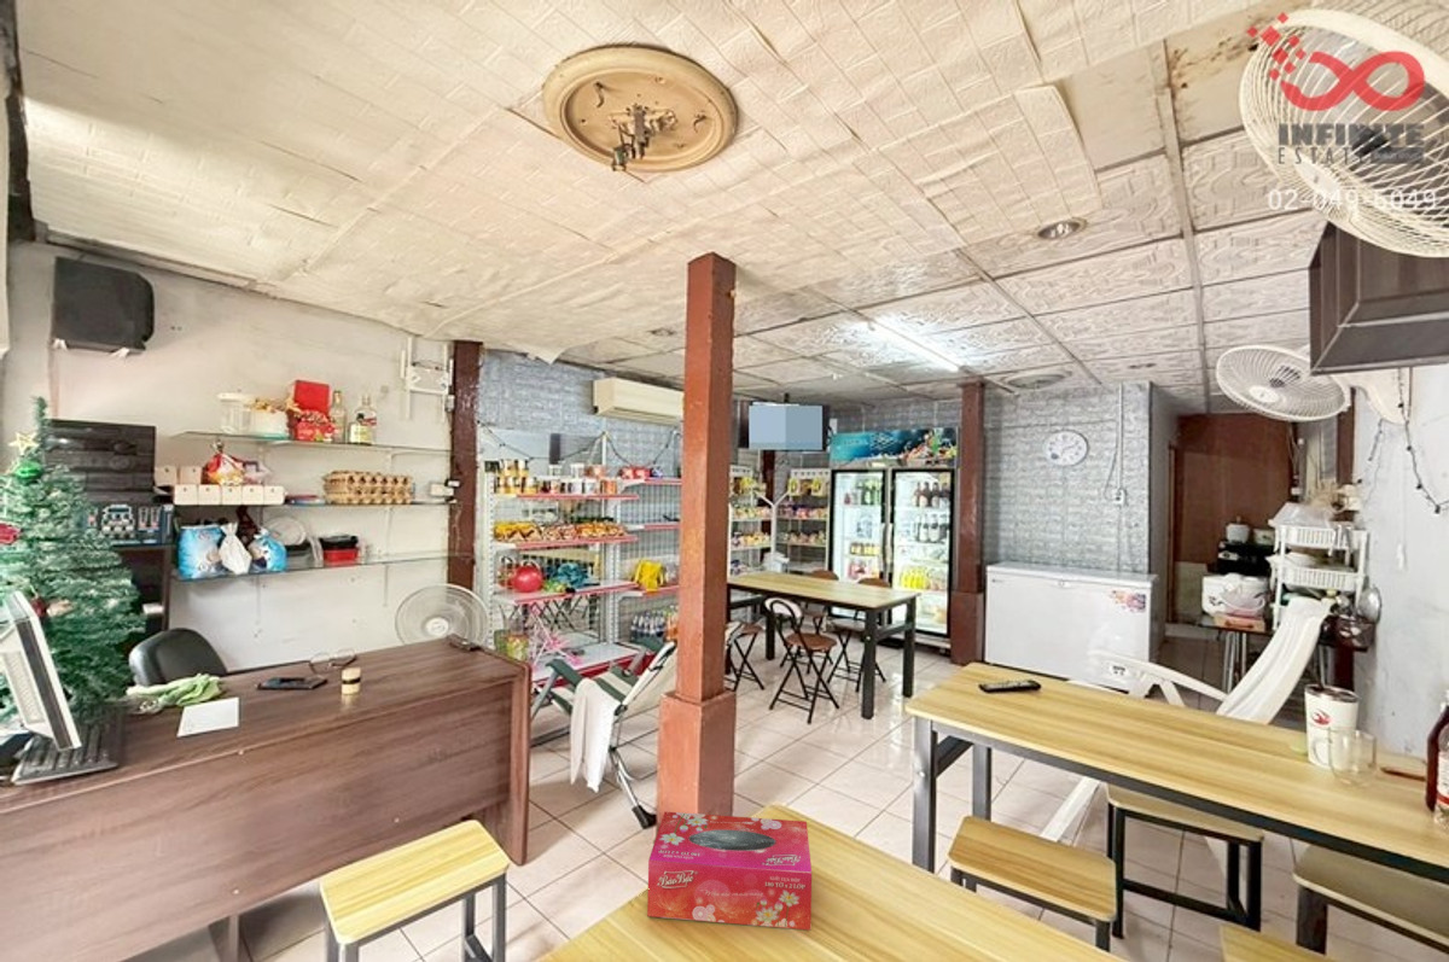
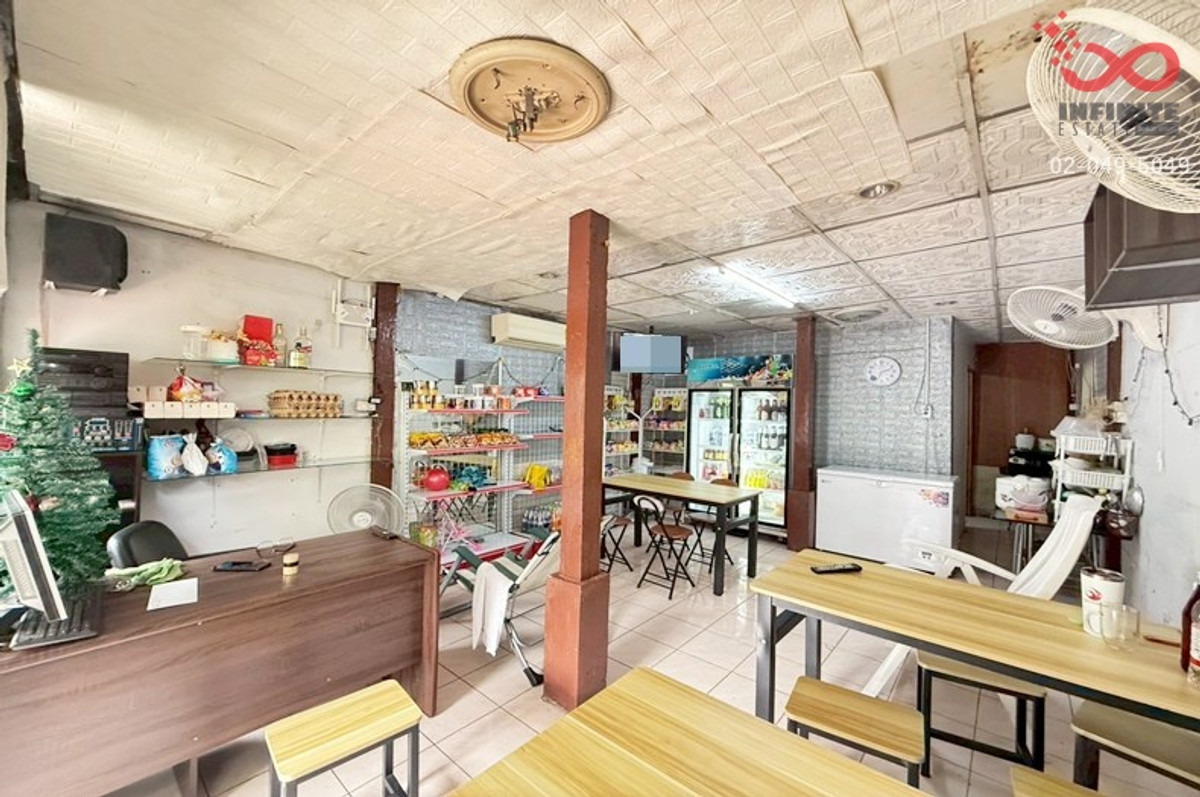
- tissue box (731, 865)
